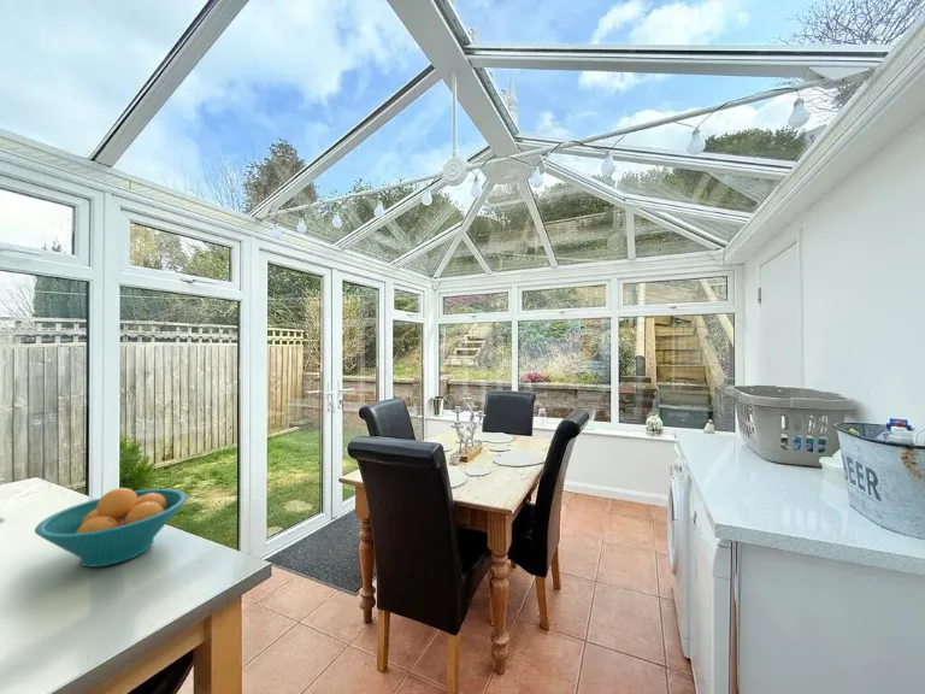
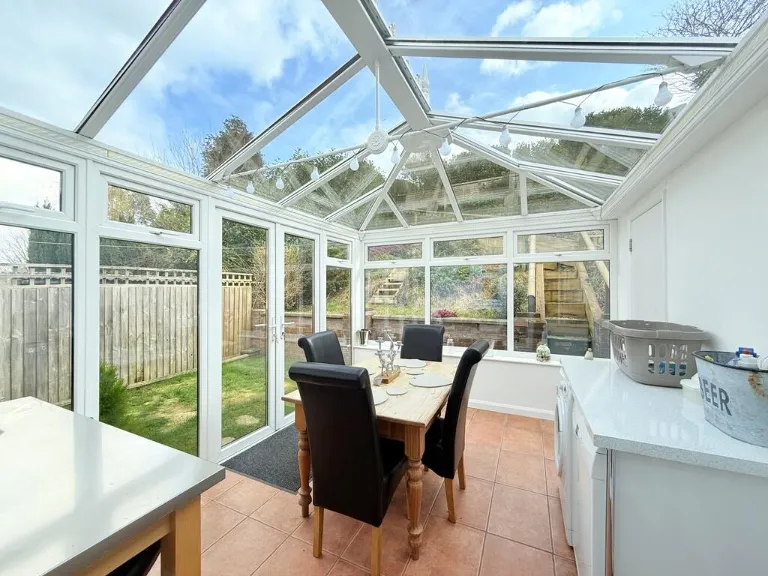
- fruit bowl (118, 520)
